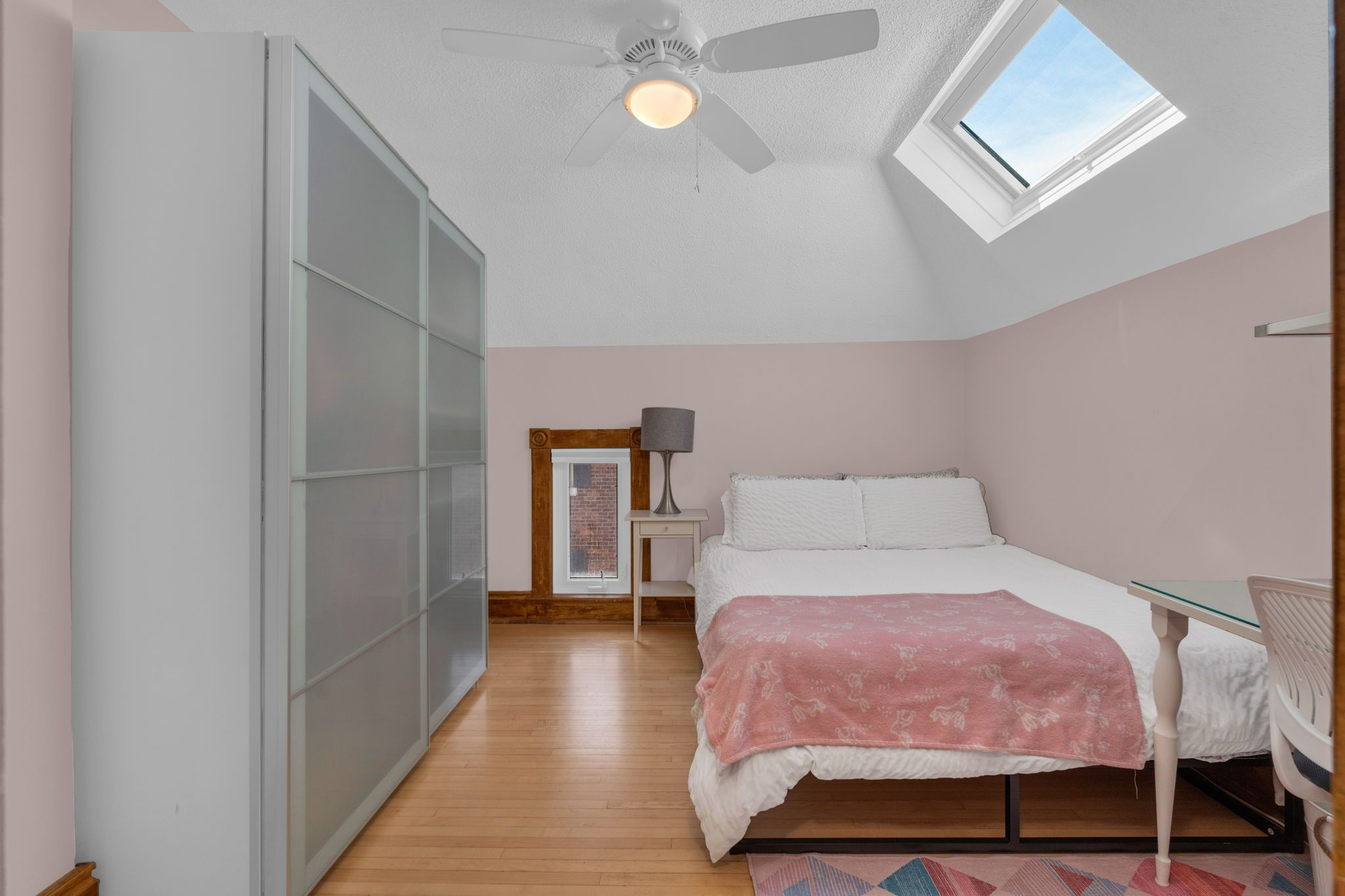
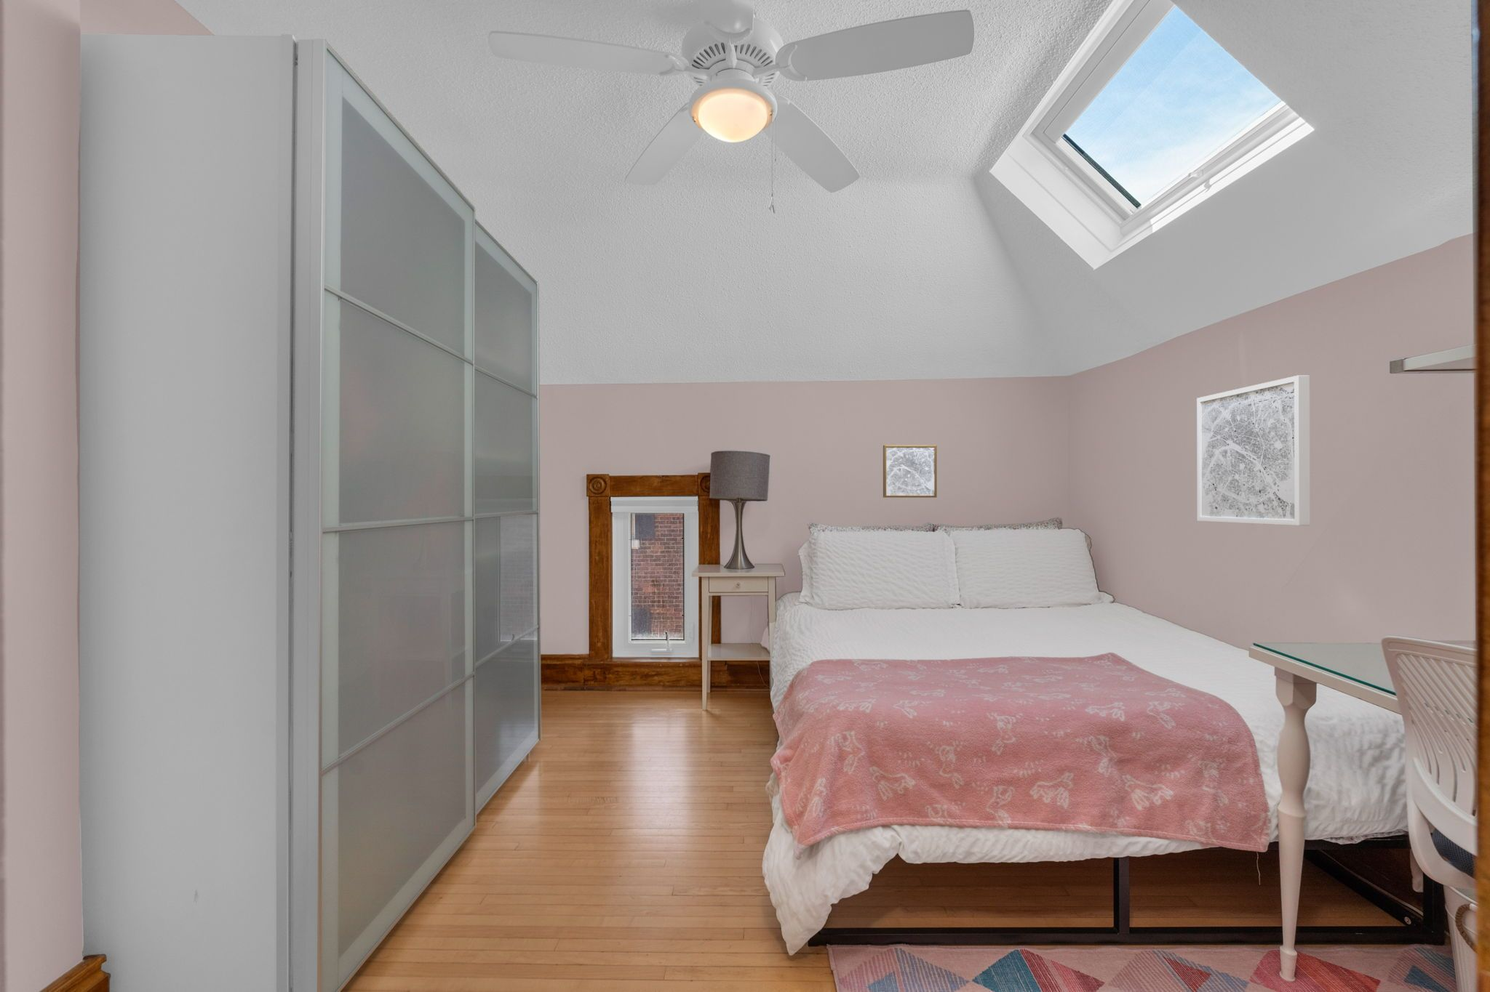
+ wall art (1247, 455)
+ wall art (910, 471)
